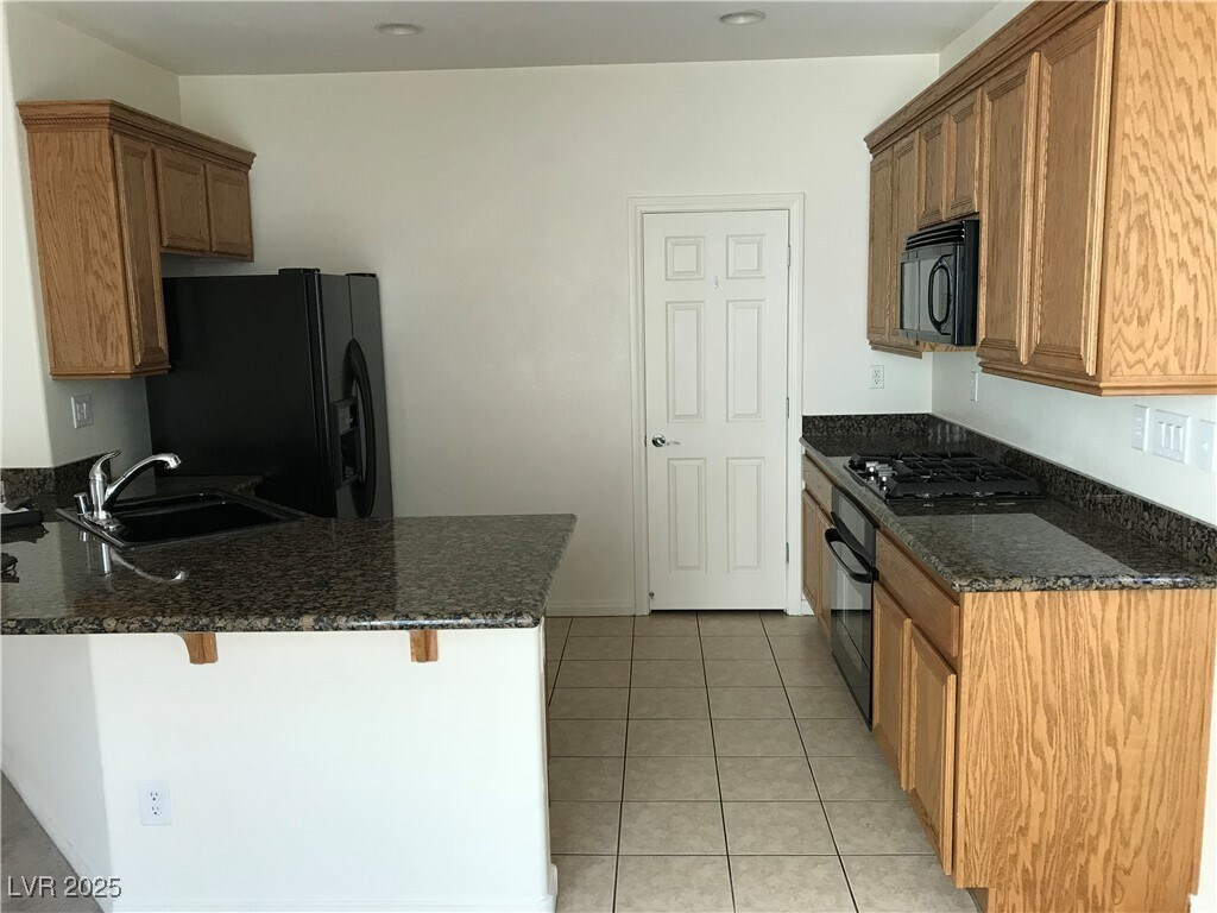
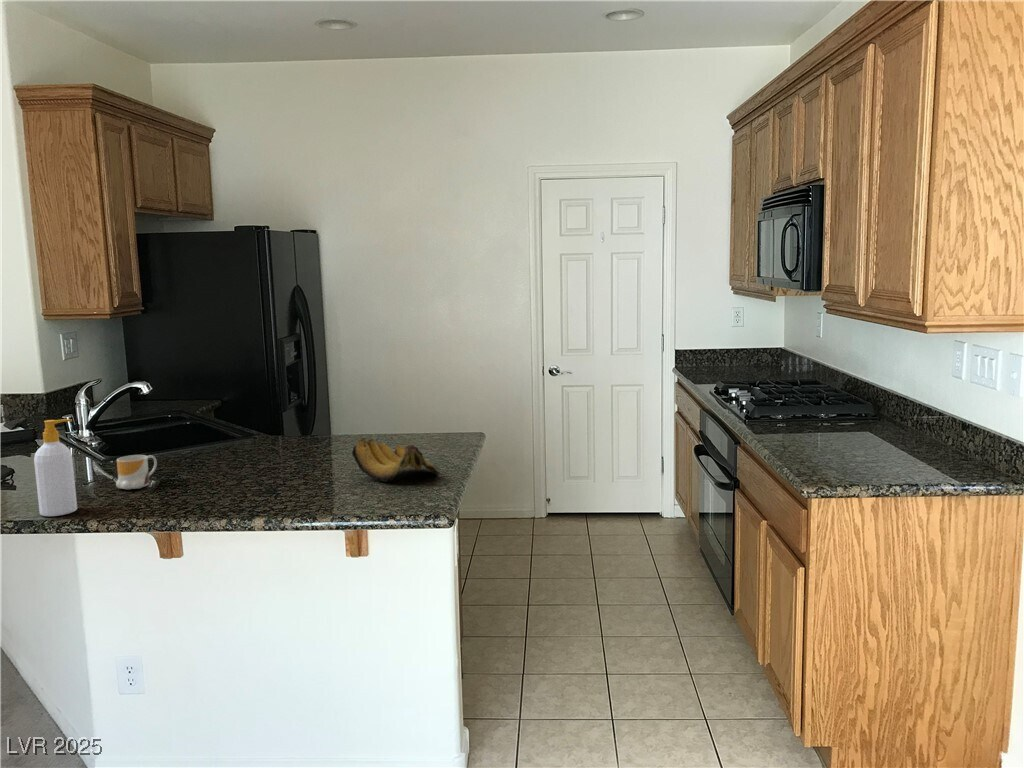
+ mug (138, 471)
+ banana bunch (399, 456)
+ soap bottle (55, 466)
